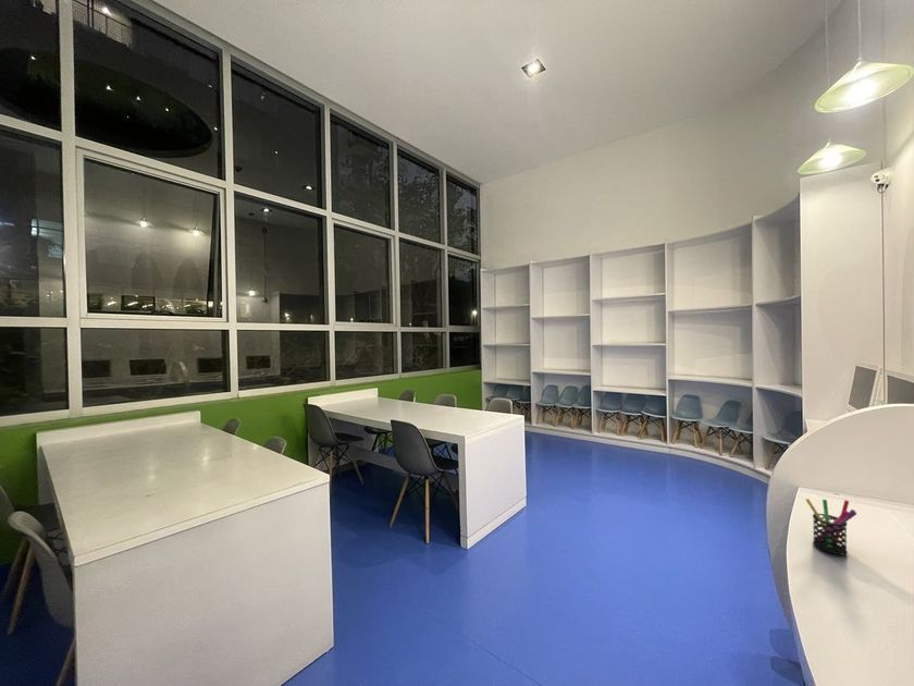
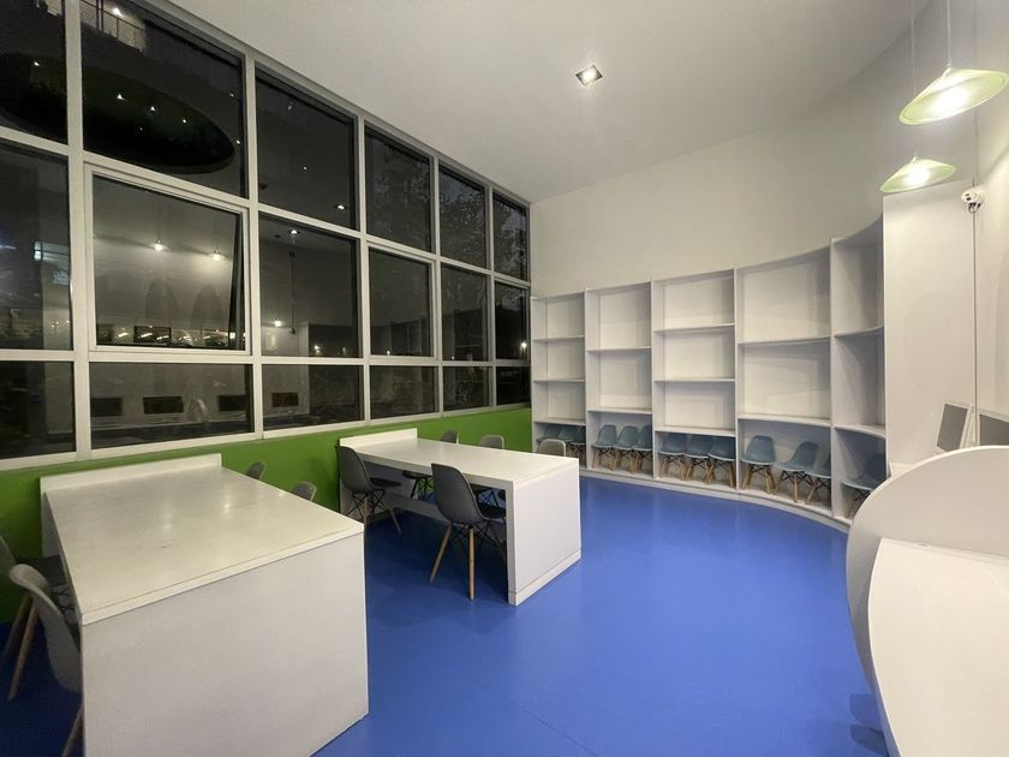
- pen holder (829, 522)
